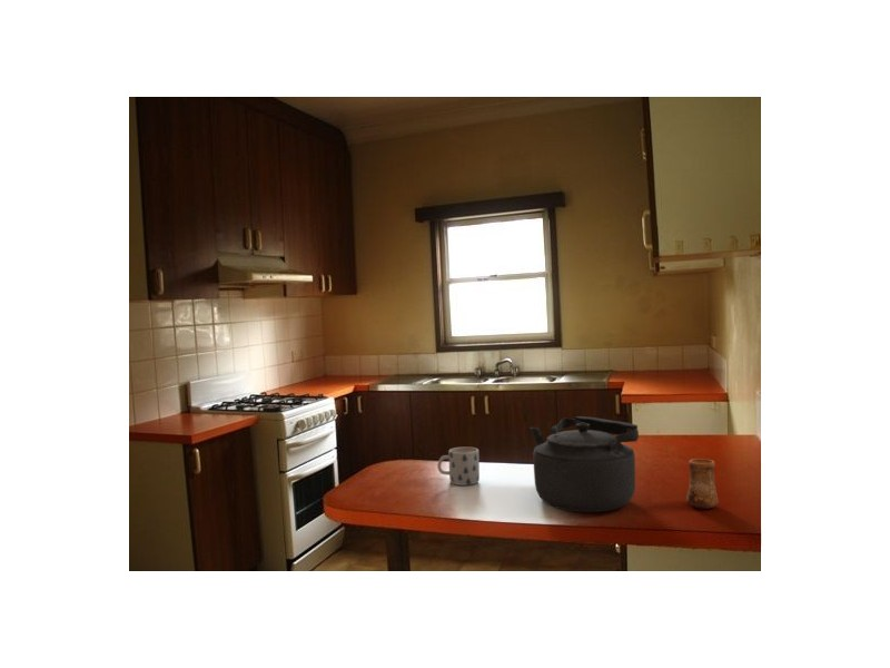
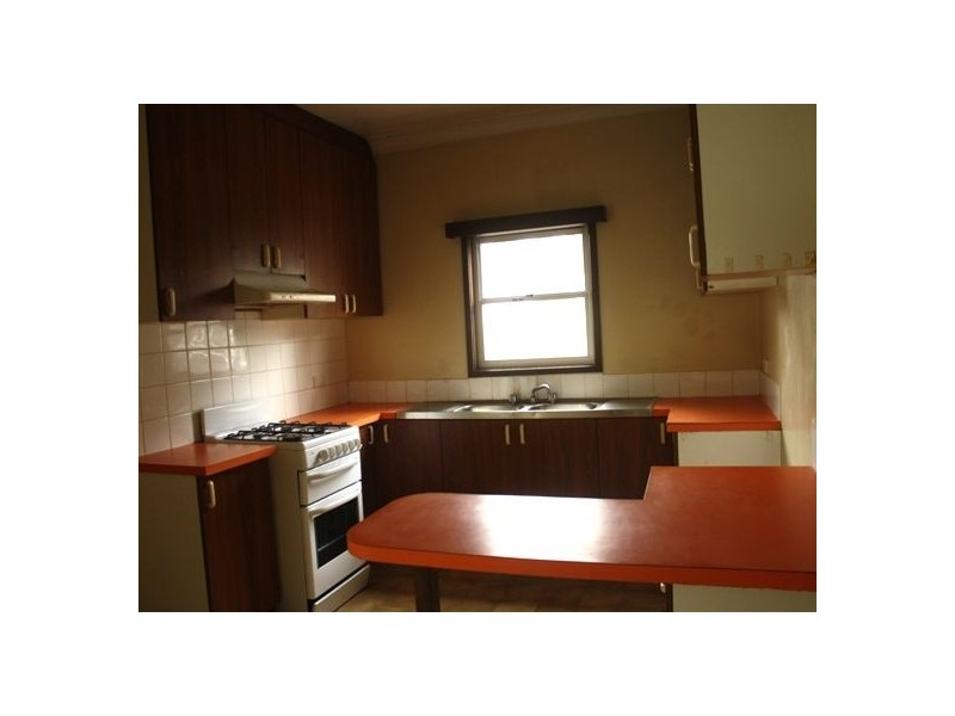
- cup (702, 483)
- mug (458, 465)
- kettle (582, 460)
